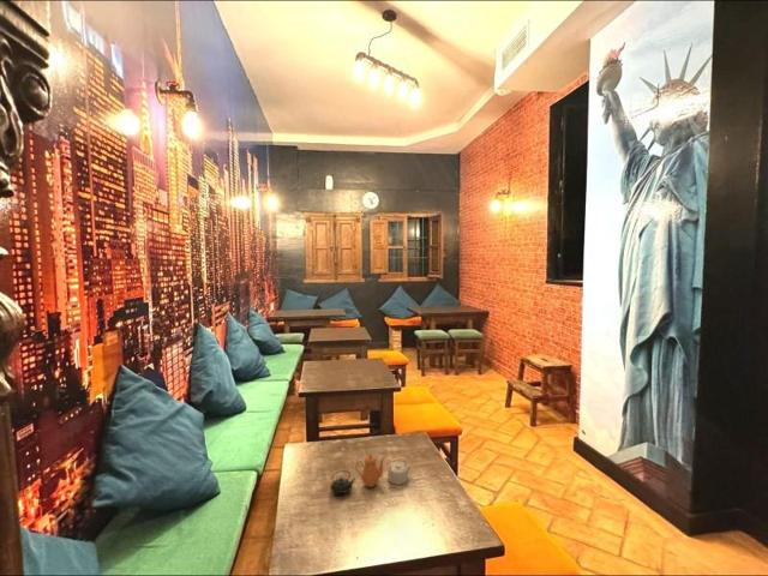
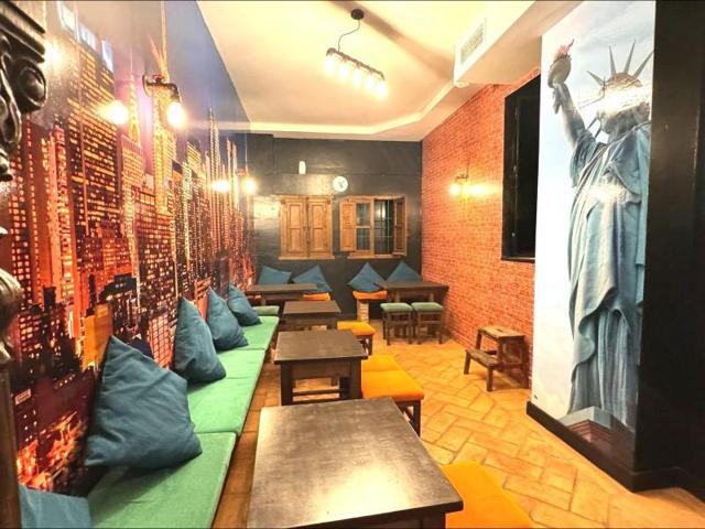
- teapot (372, 468)
